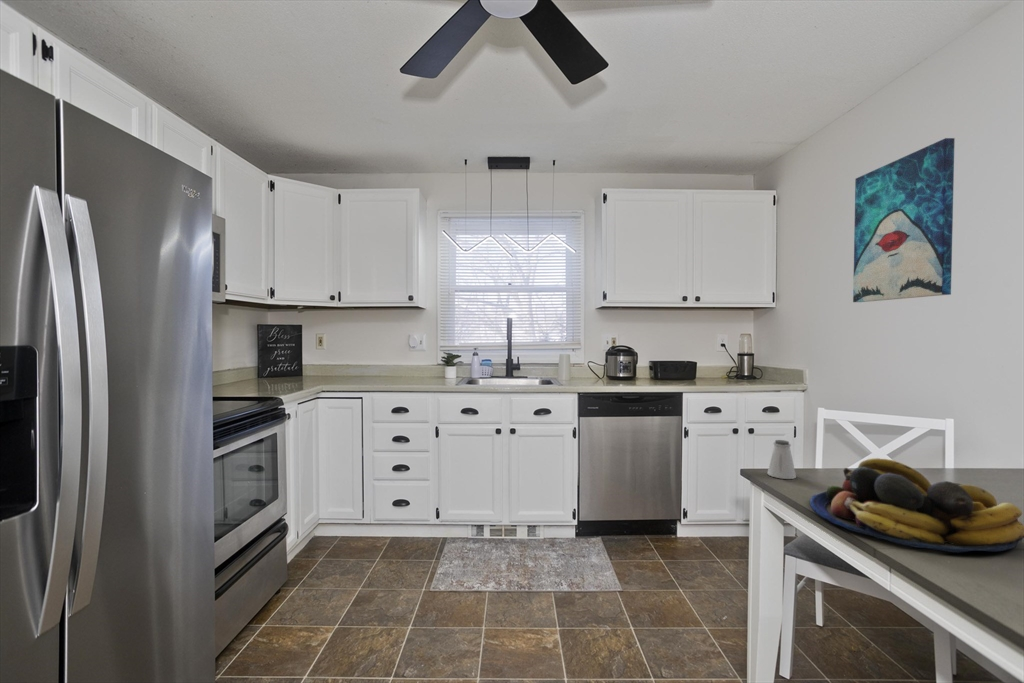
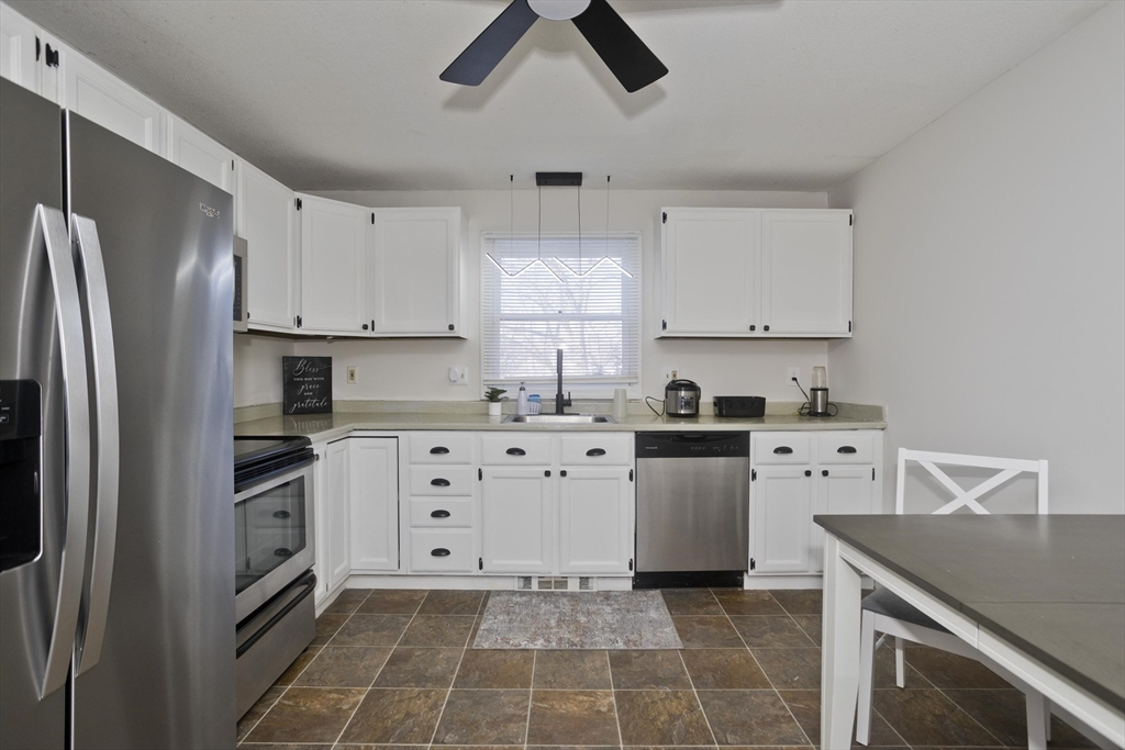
- wall art (897, 230)
- fruit bowl (903, 491)
- saltshaker (781, 458)
